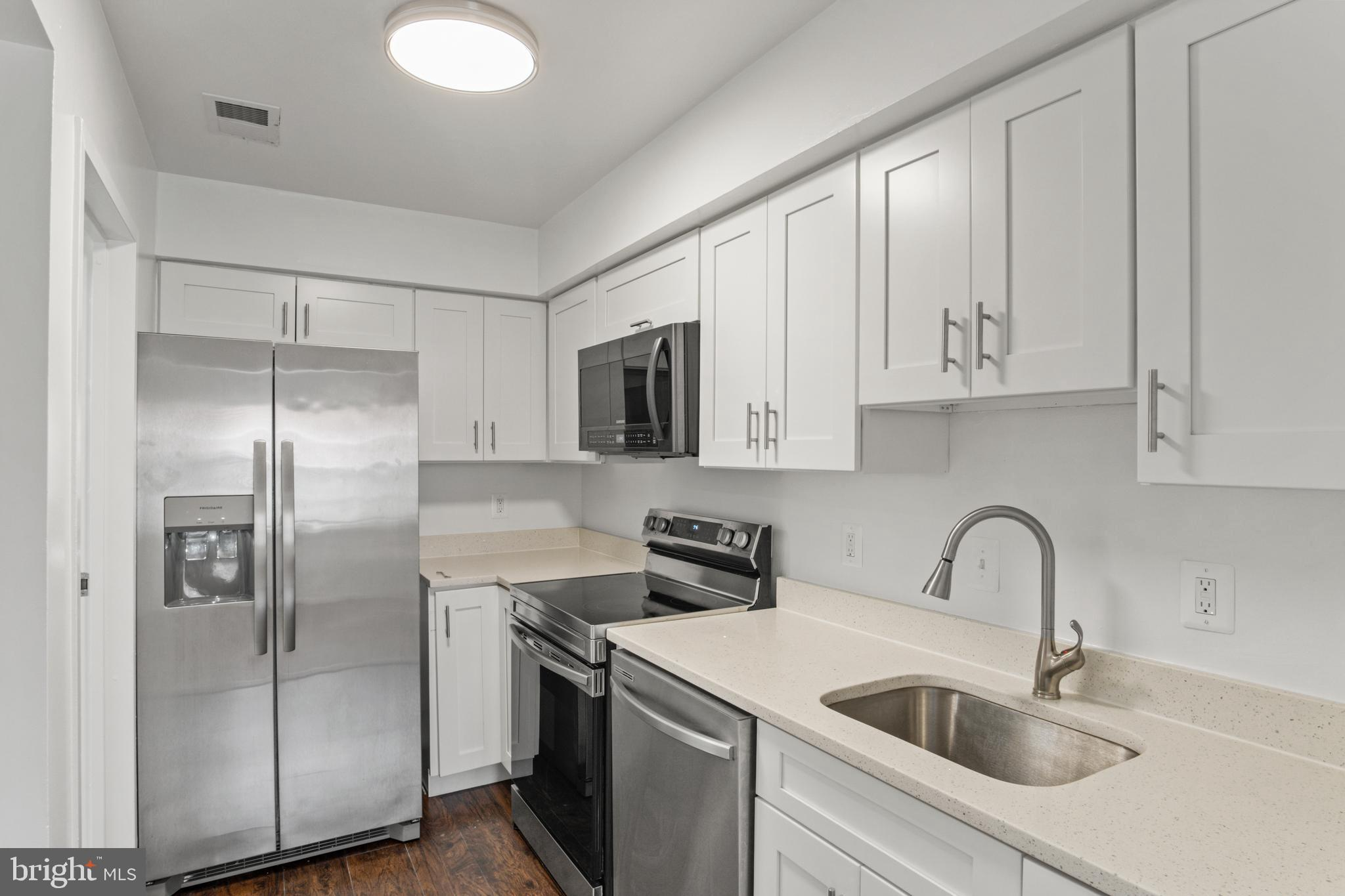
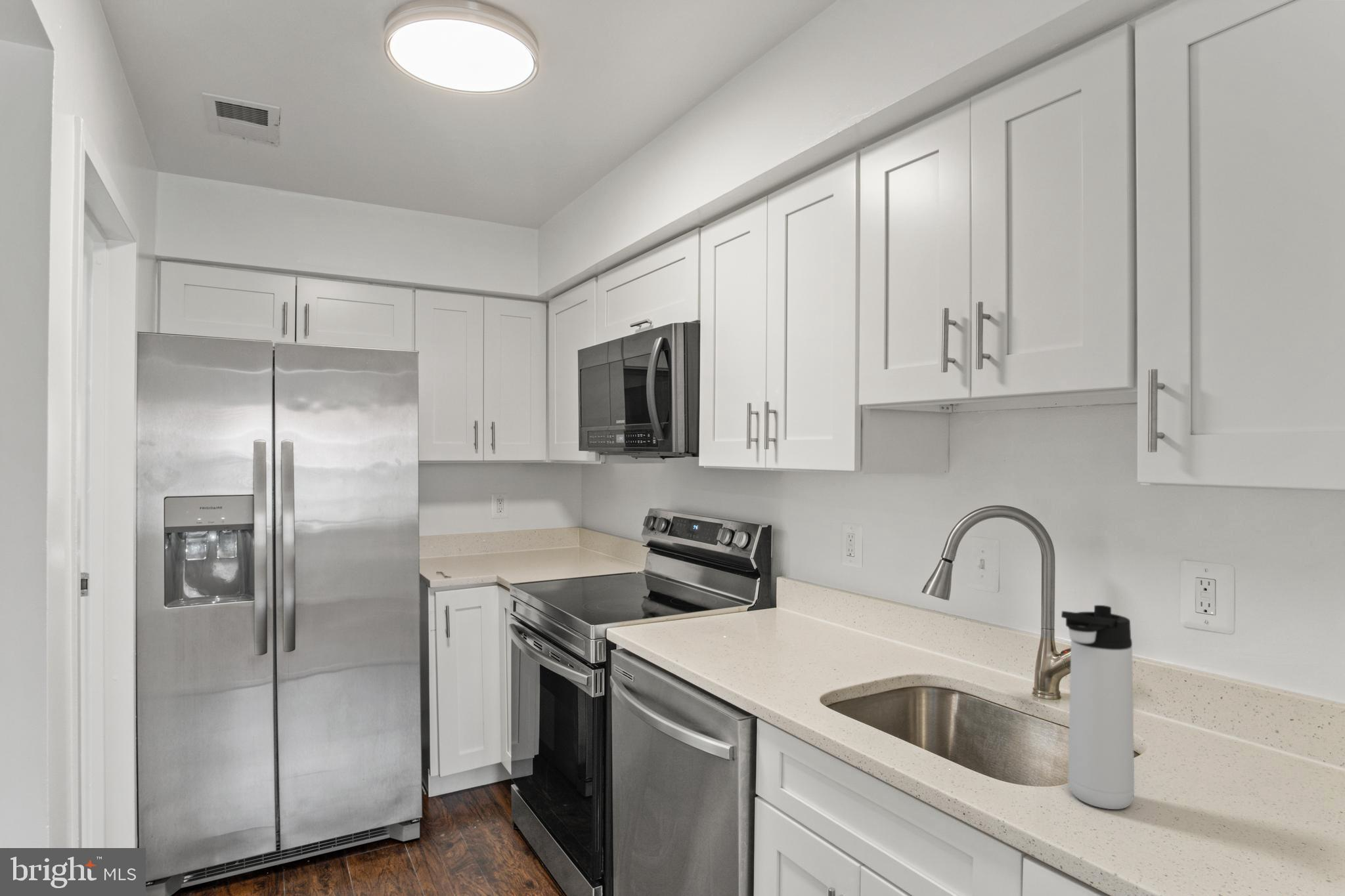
+ thermos bottle (1093, 704)
